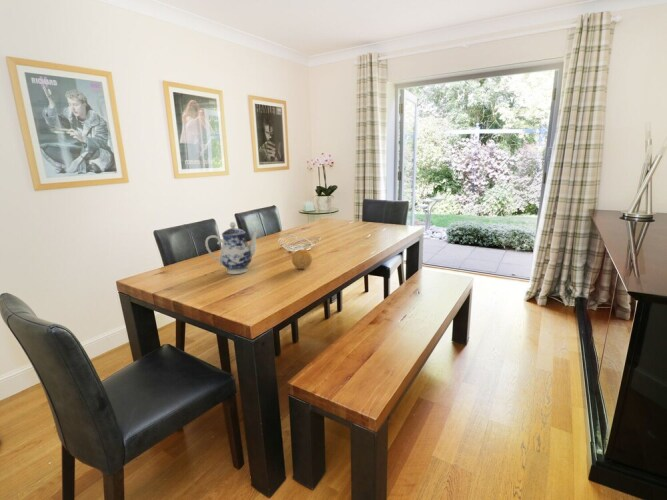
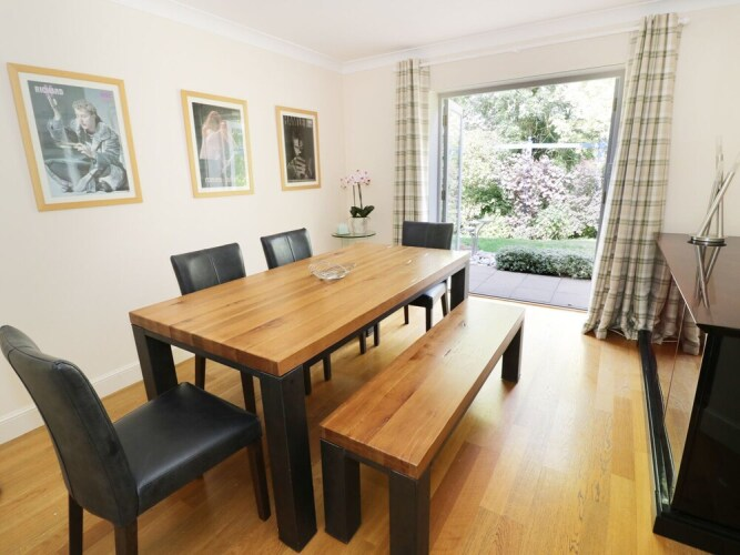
- teapot (235, 247)
- fruit (302, 258)
